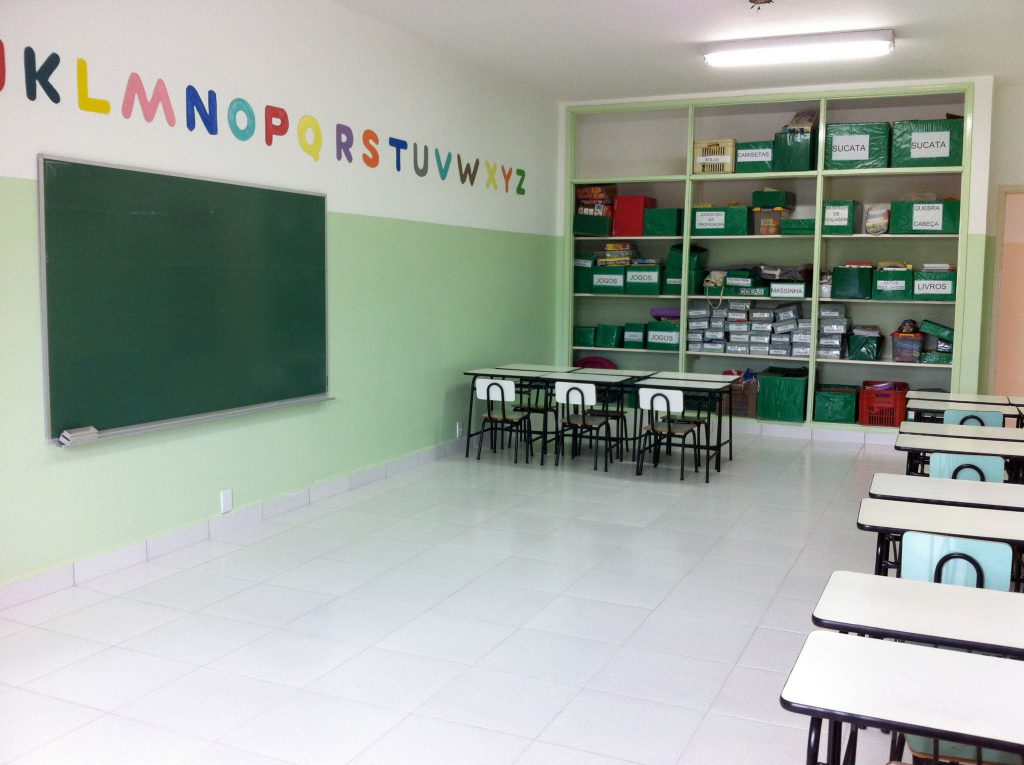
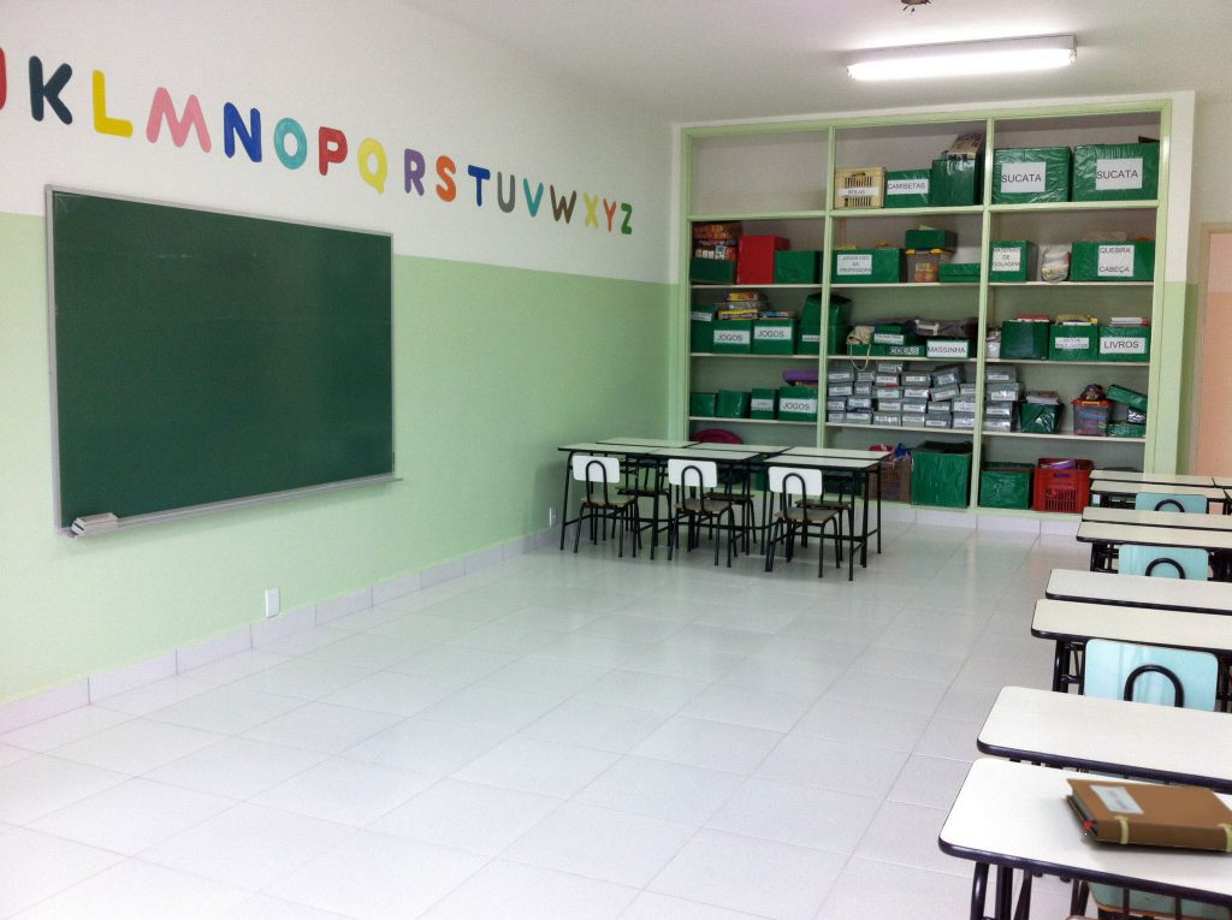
+ notebook (1151, 814)
